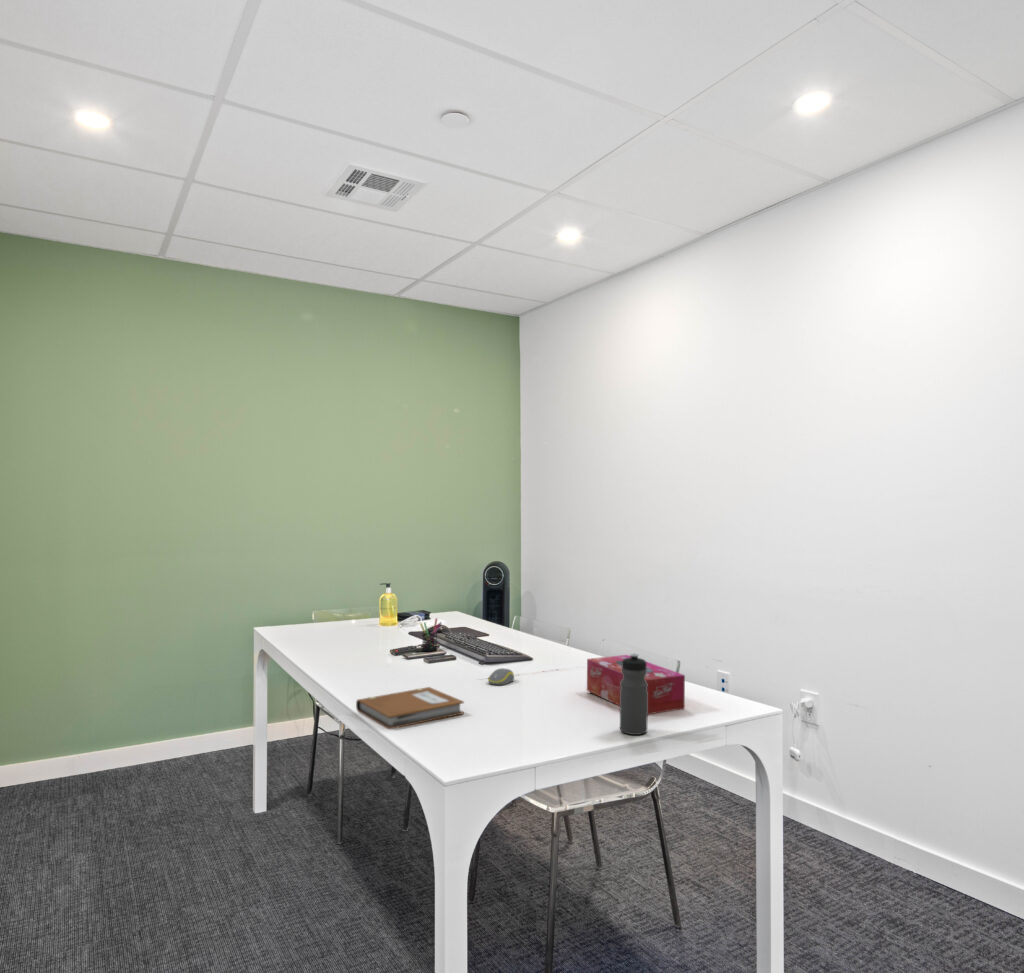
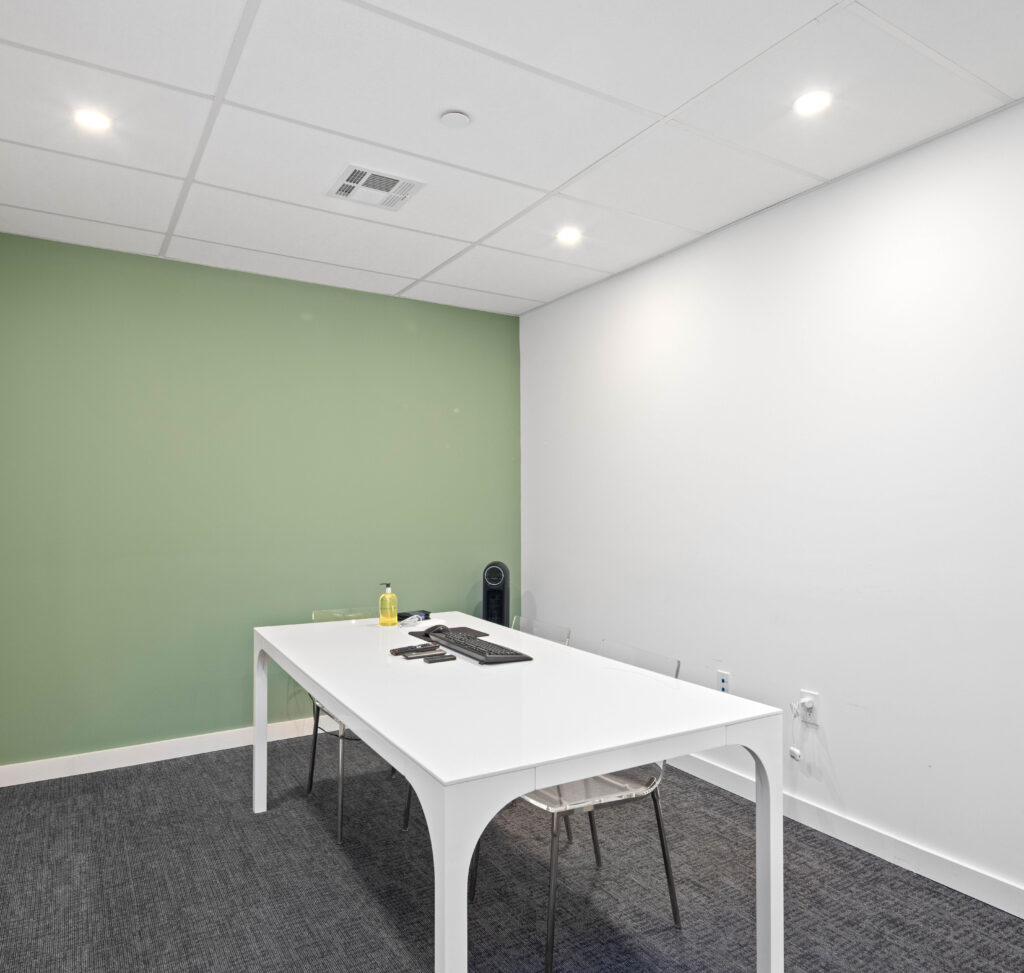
- pen holder (430, 634)
- computer mouse (501, 675)
- notebook (411, 705)
- tissue box (622, 678)
- water bottle (633, 692)
